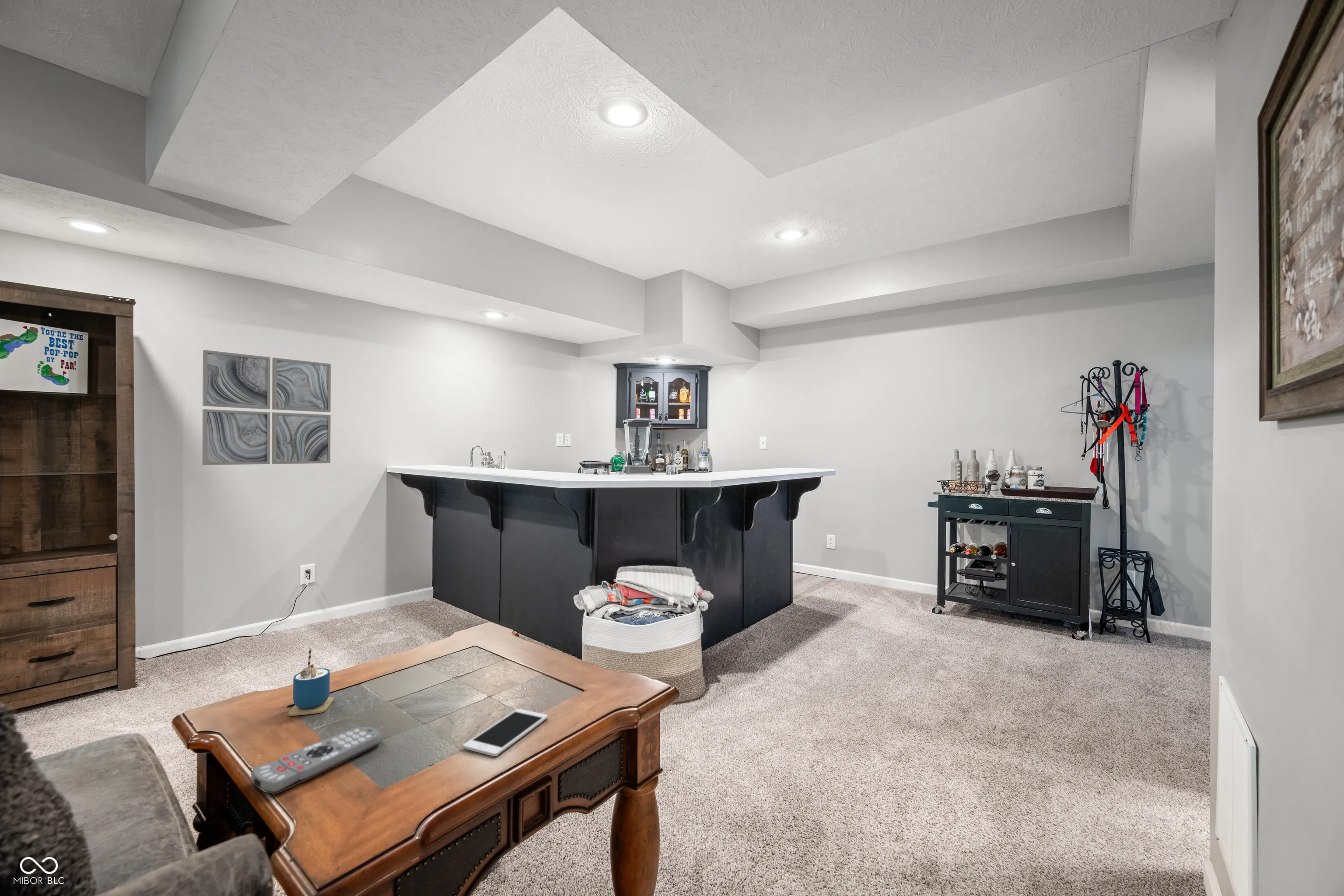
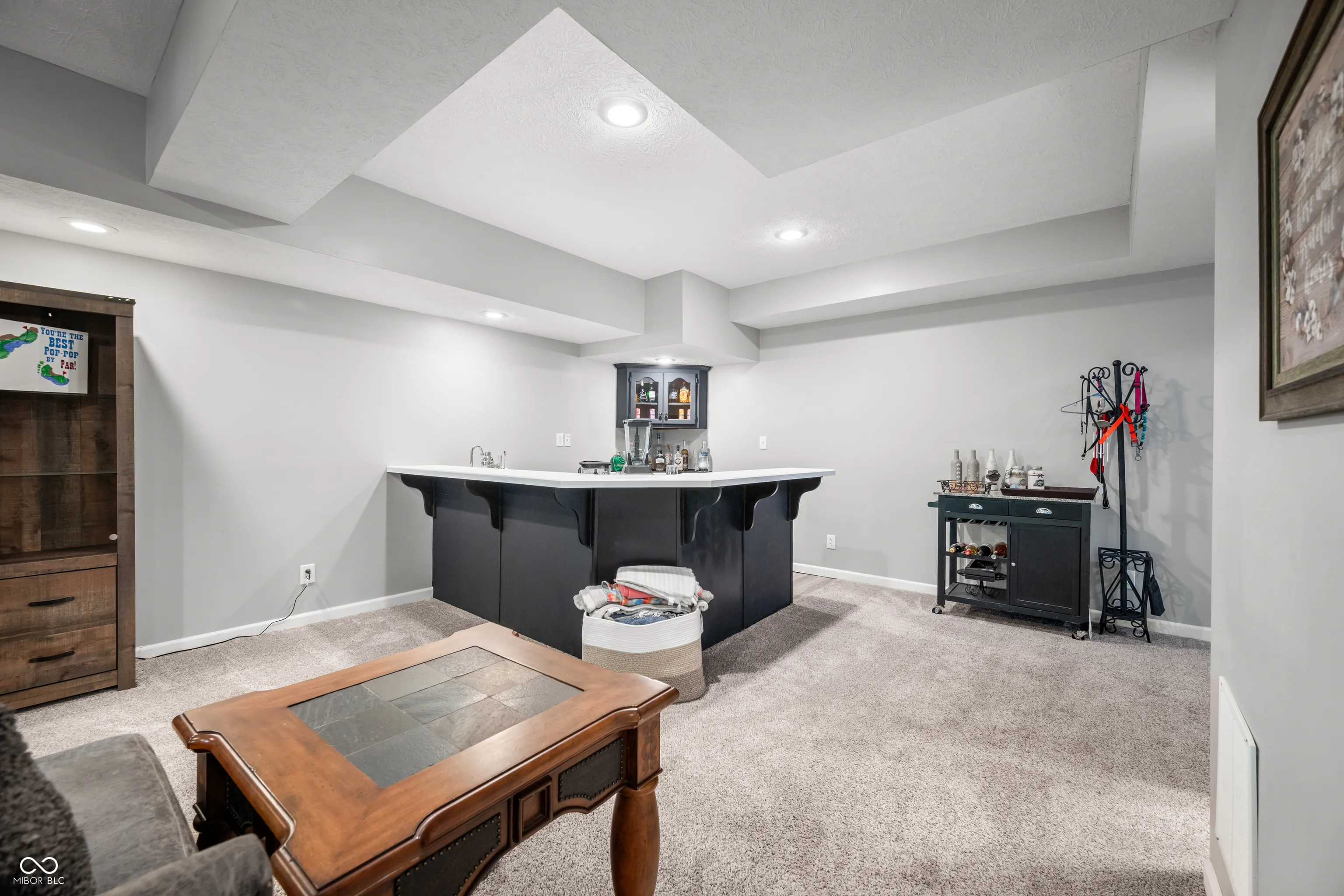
- cell phone (508, 731)
- cup (312, 679)
- wall art (272, 409)
- remote control (322, 756)
